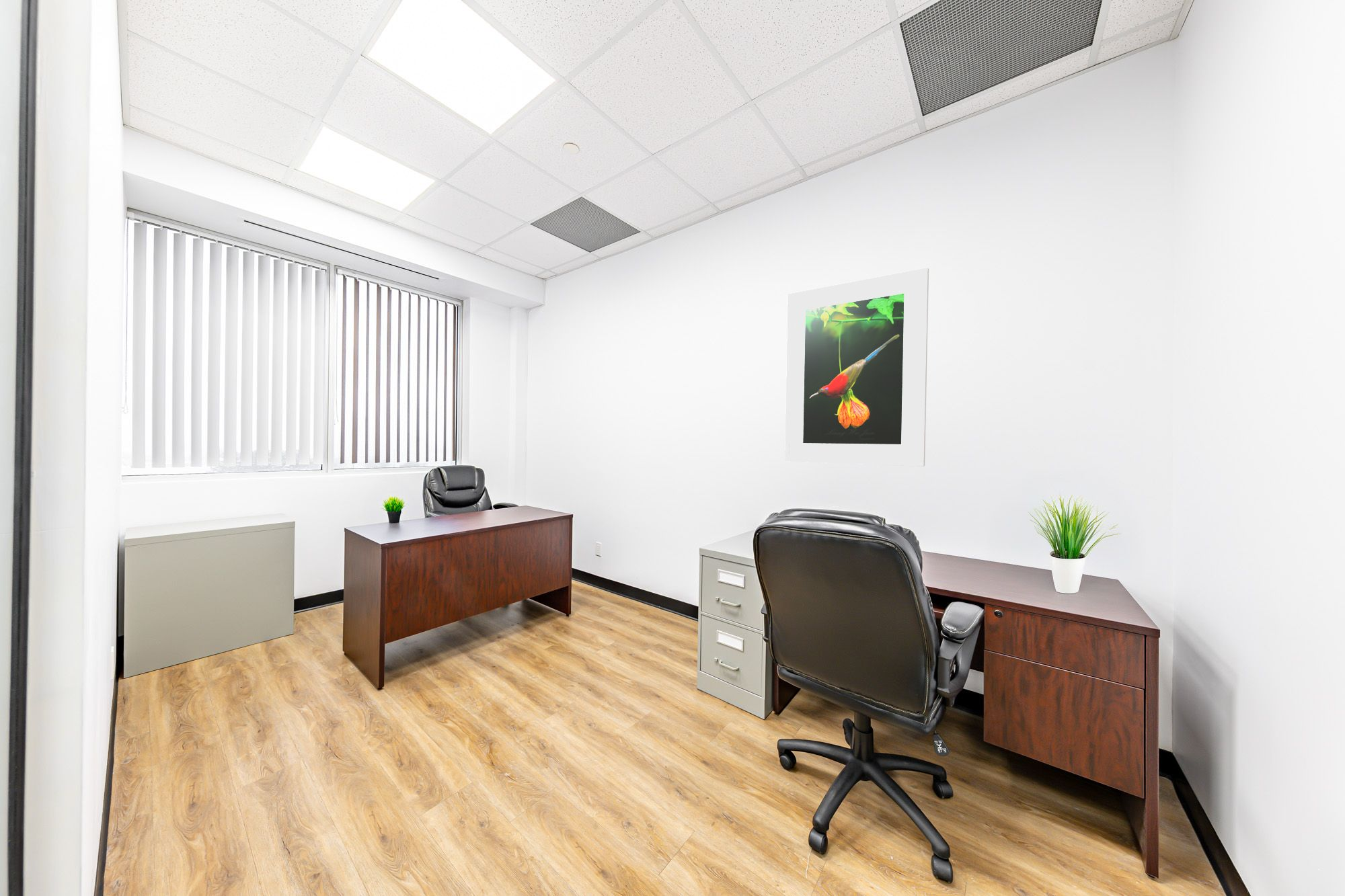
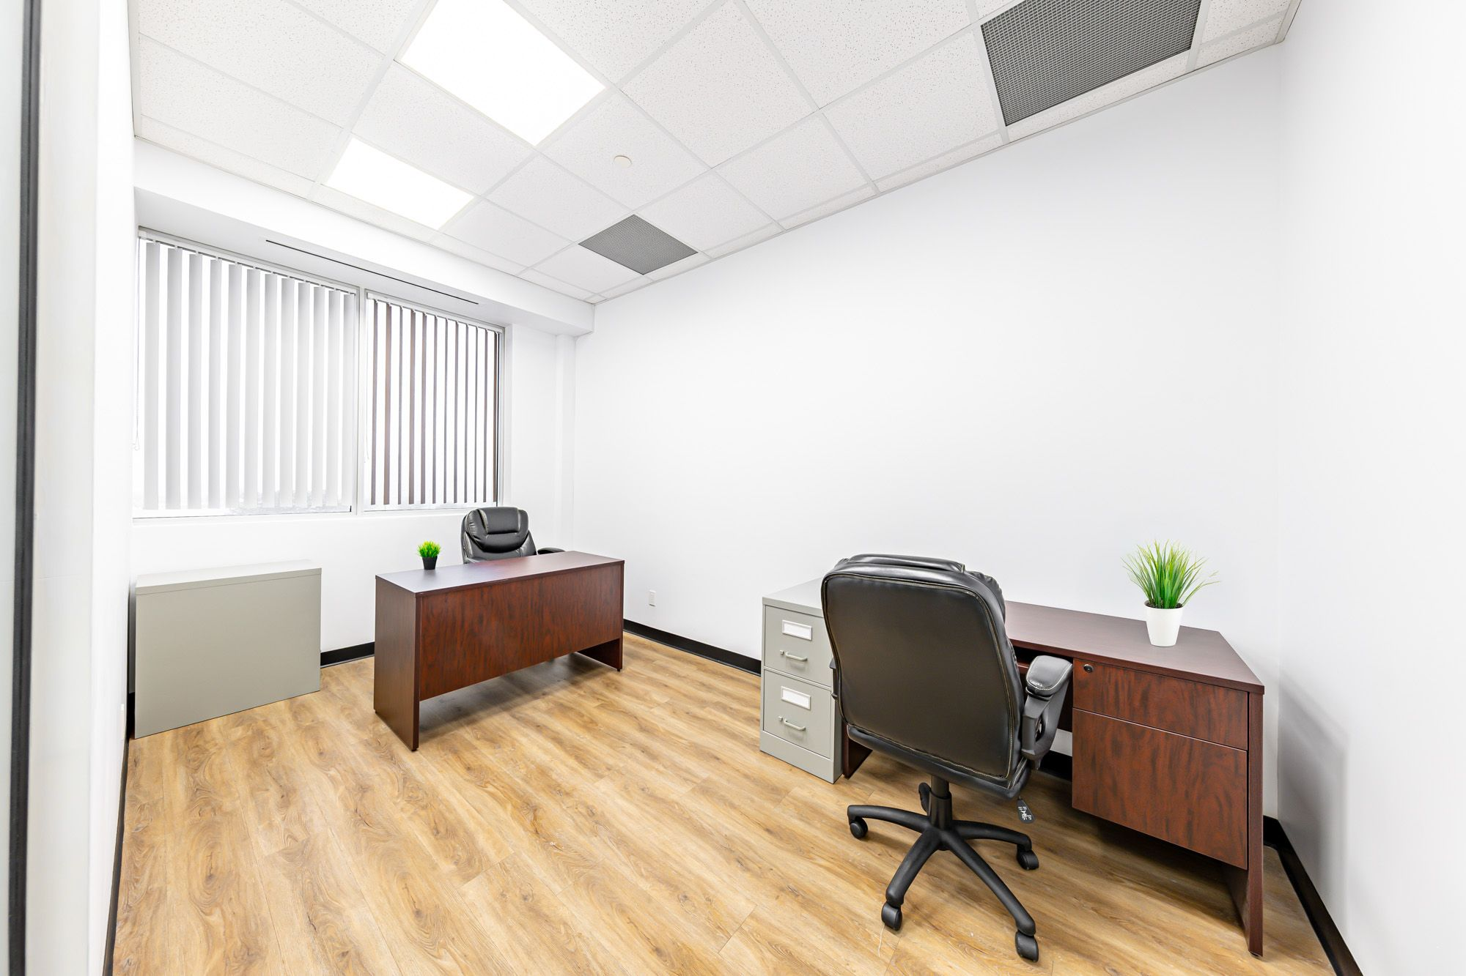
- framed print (851, 373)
